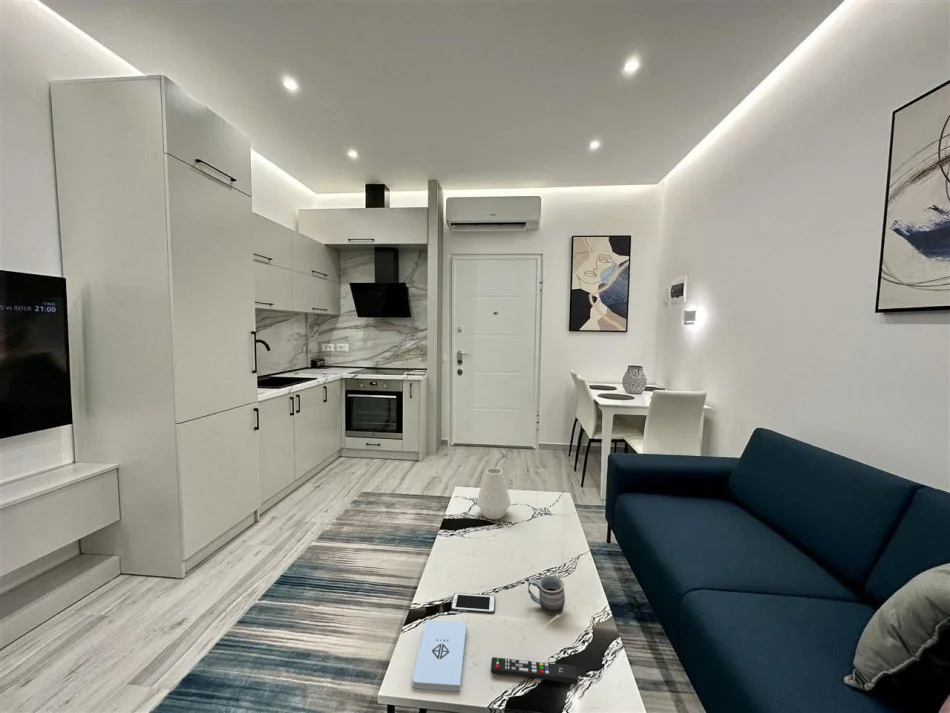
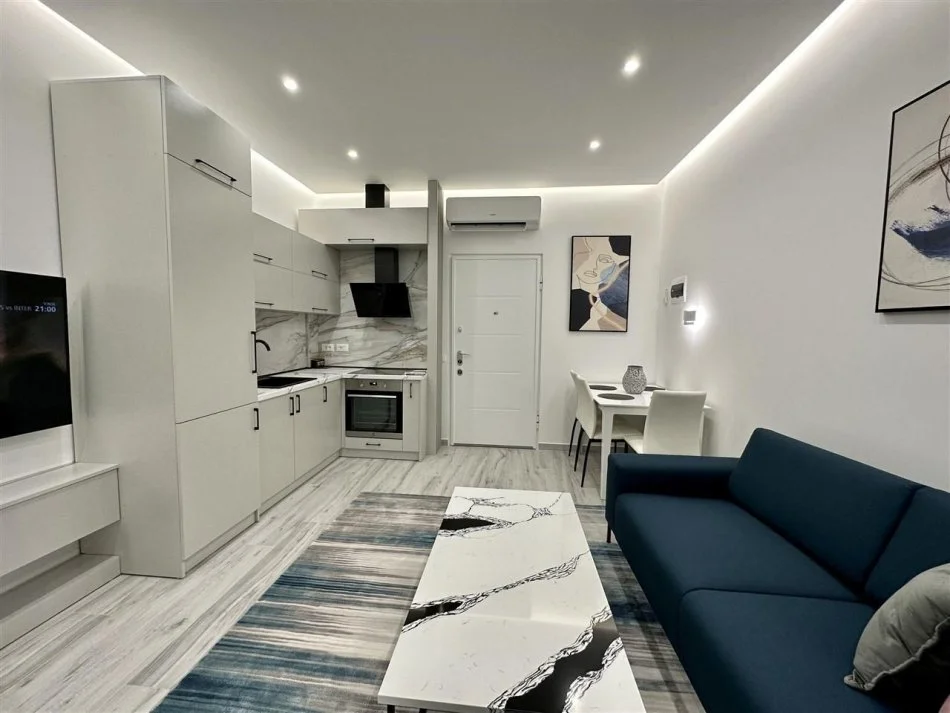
- notepad (441, 652)
- vase (493, 492)
- mug (546, 595)
- remote control (533, 670)
- cell phone (473, 603)
